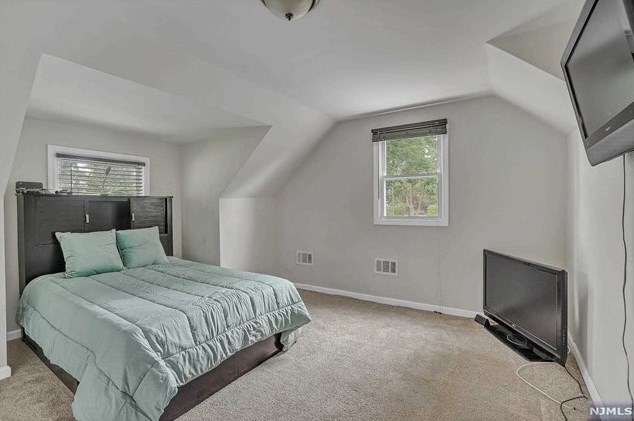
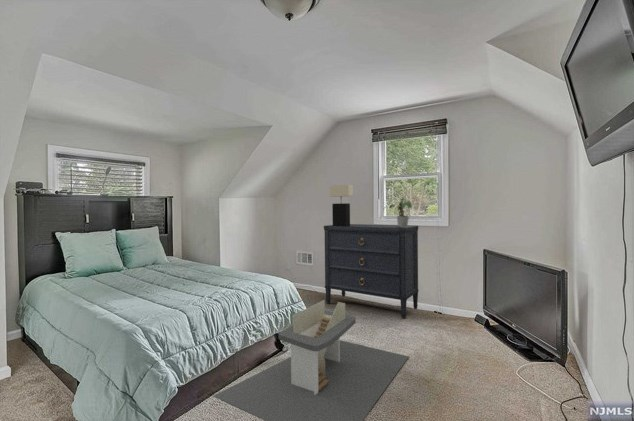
+ table lamp (341, 205)
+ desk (320, 341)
+ dresser (369, 266)
+ potted plant (399, 212)
